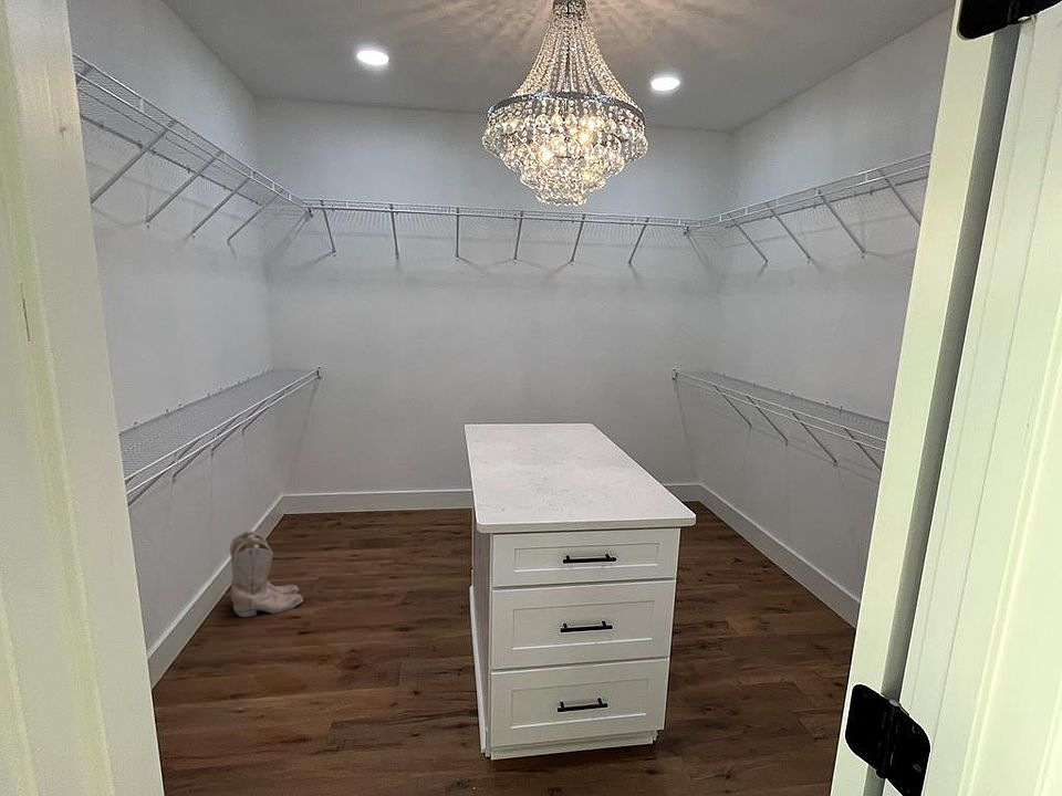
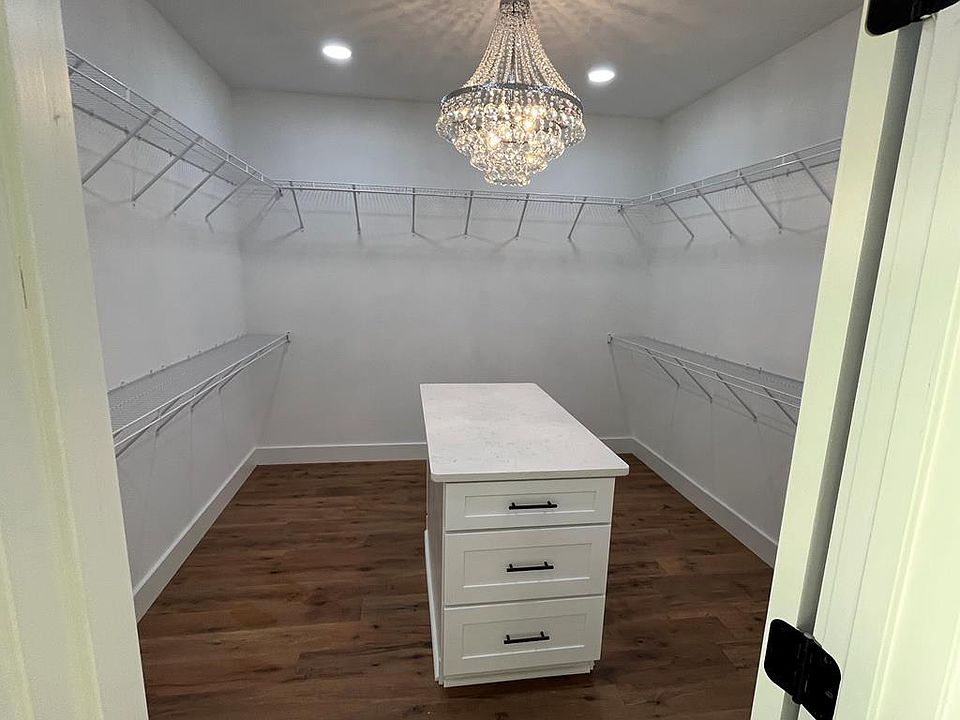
- boots (266, 568)
